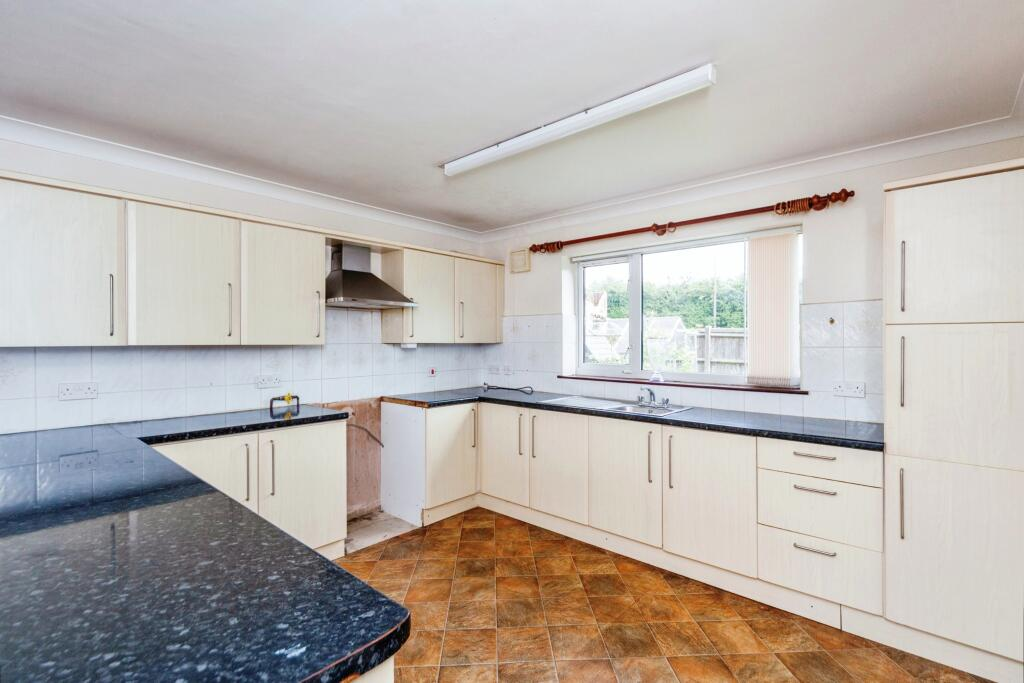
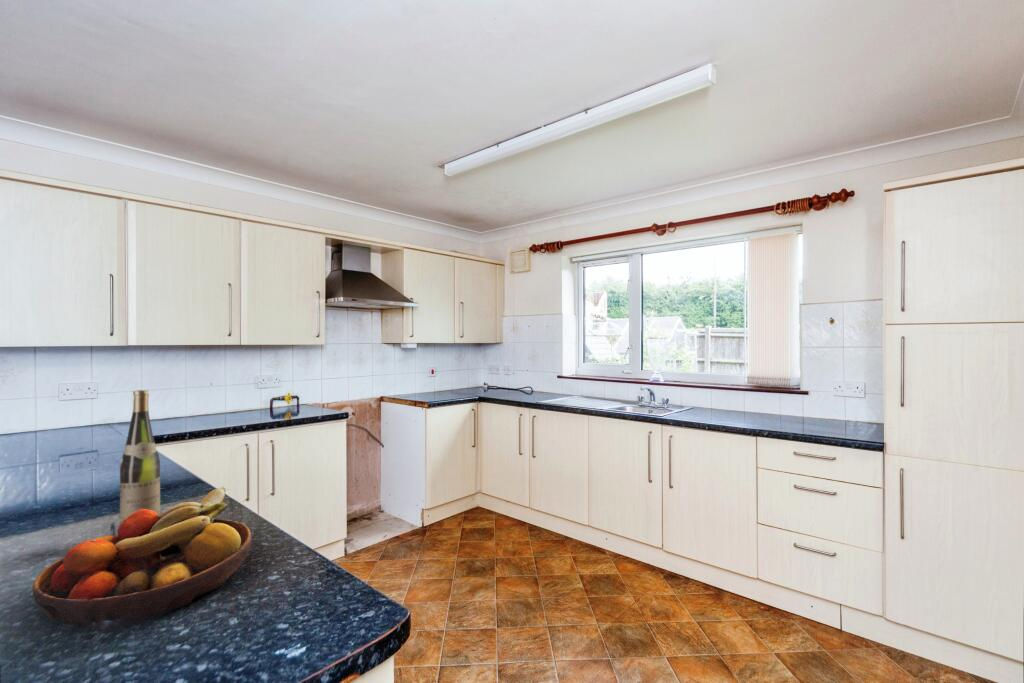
+ fruit bowl (154, 545)
+ wine bottle (140, 462)
